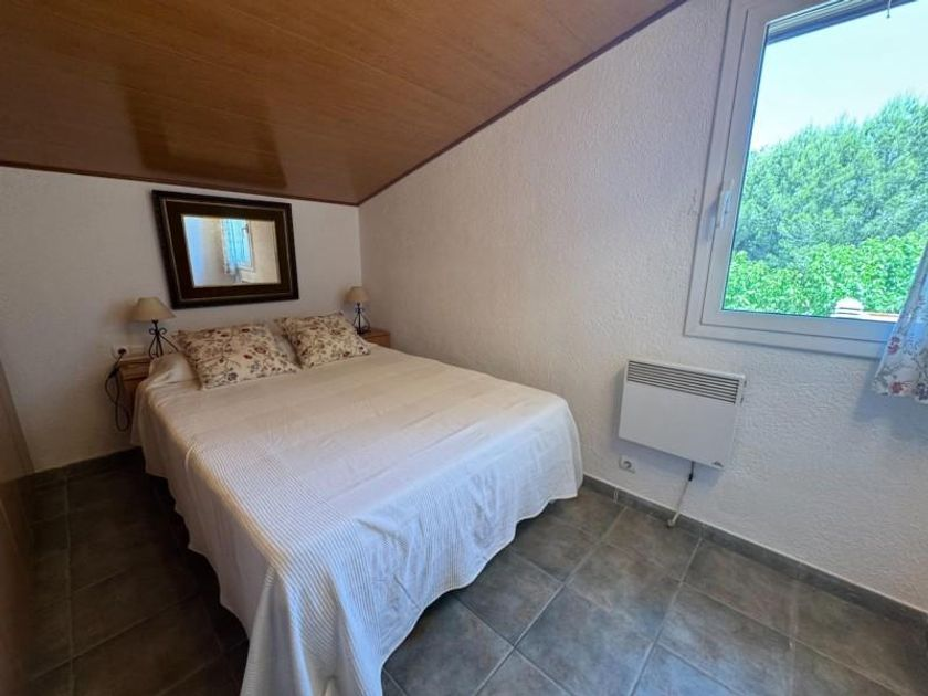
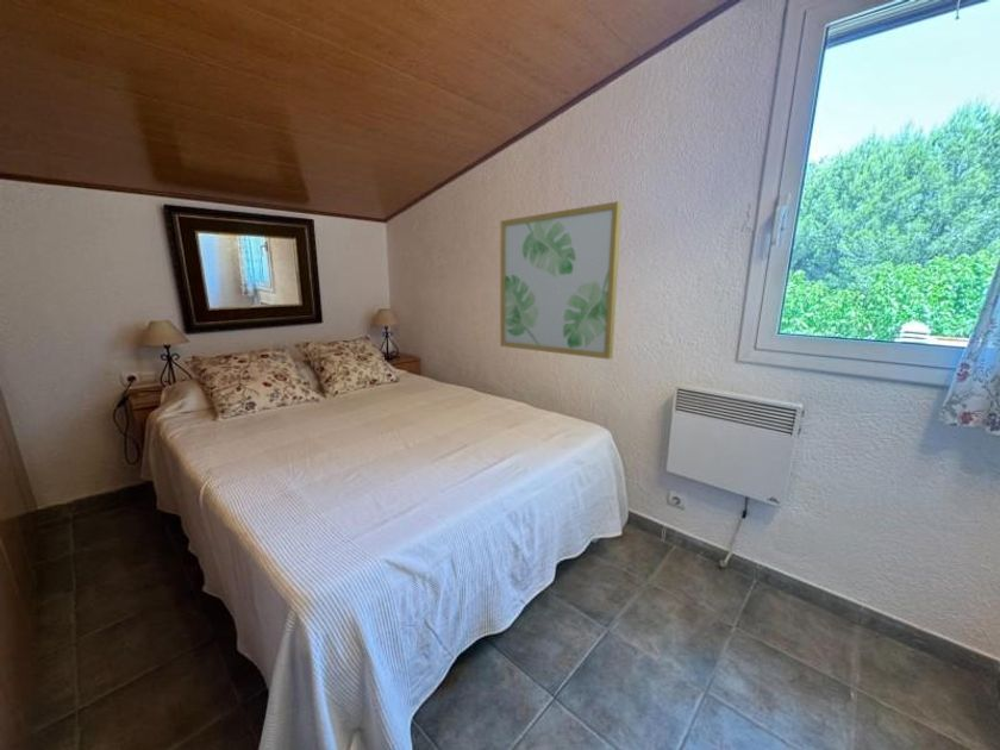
+ wall art (552, 285)
